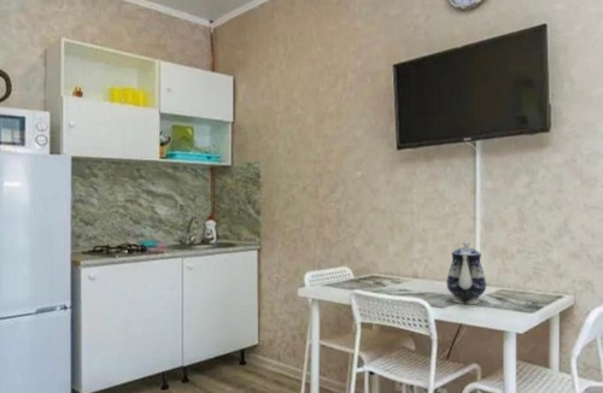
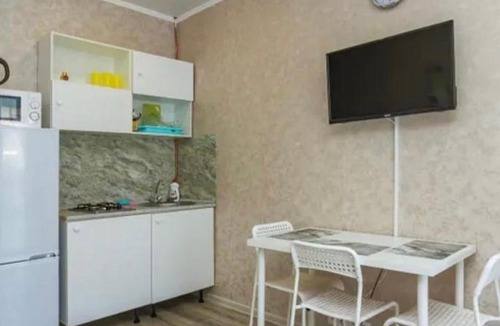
- teapot (466, 270)
